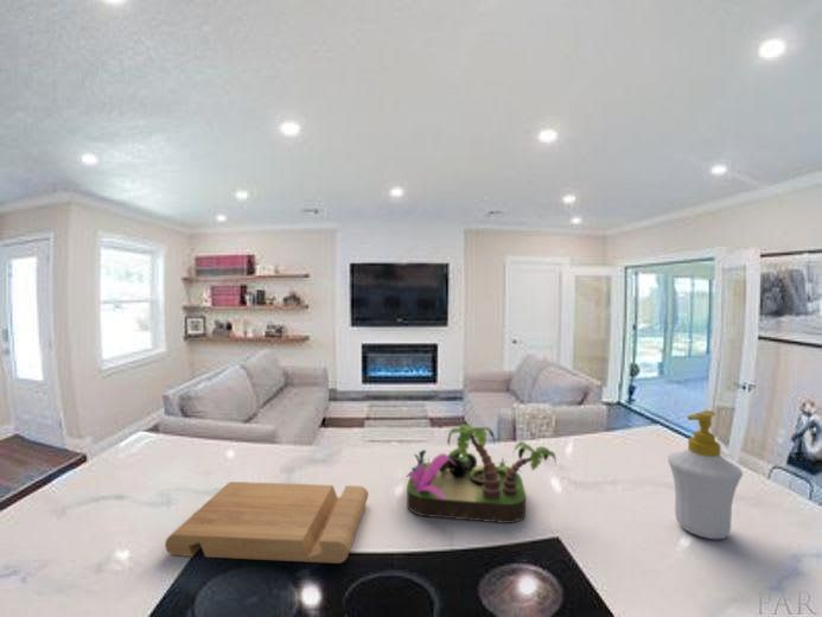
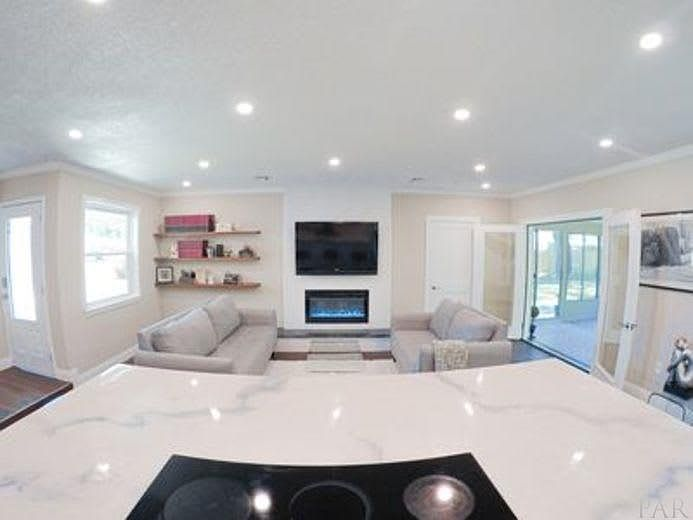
- cutting board (278, 516)
- plant (476, 460)
- soap bottle (702, 470)
